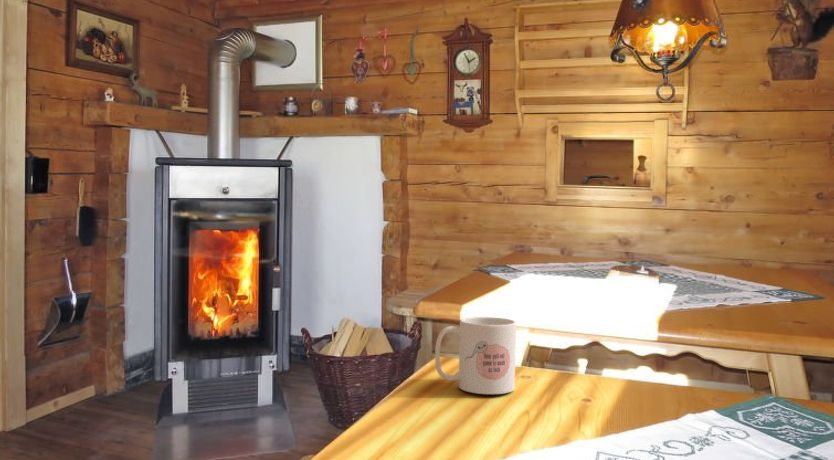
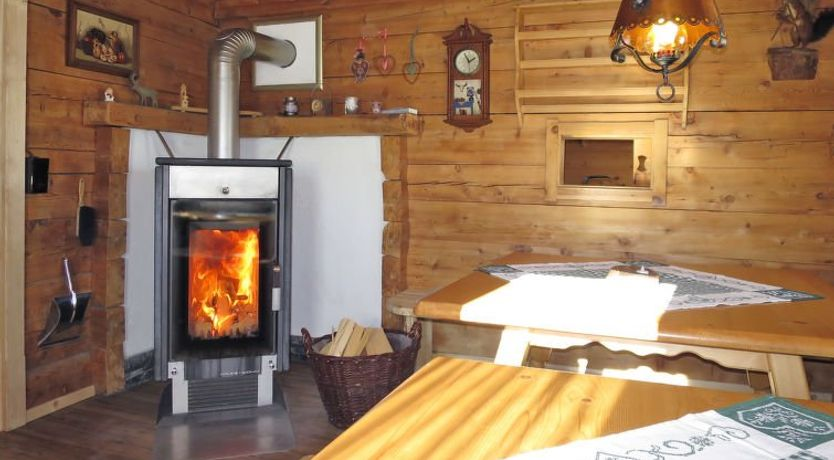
- mug (475, 354)
